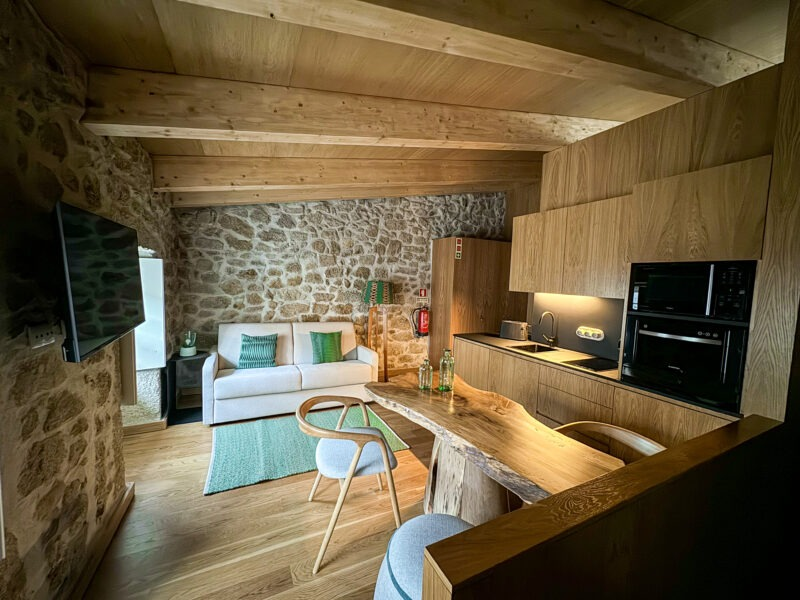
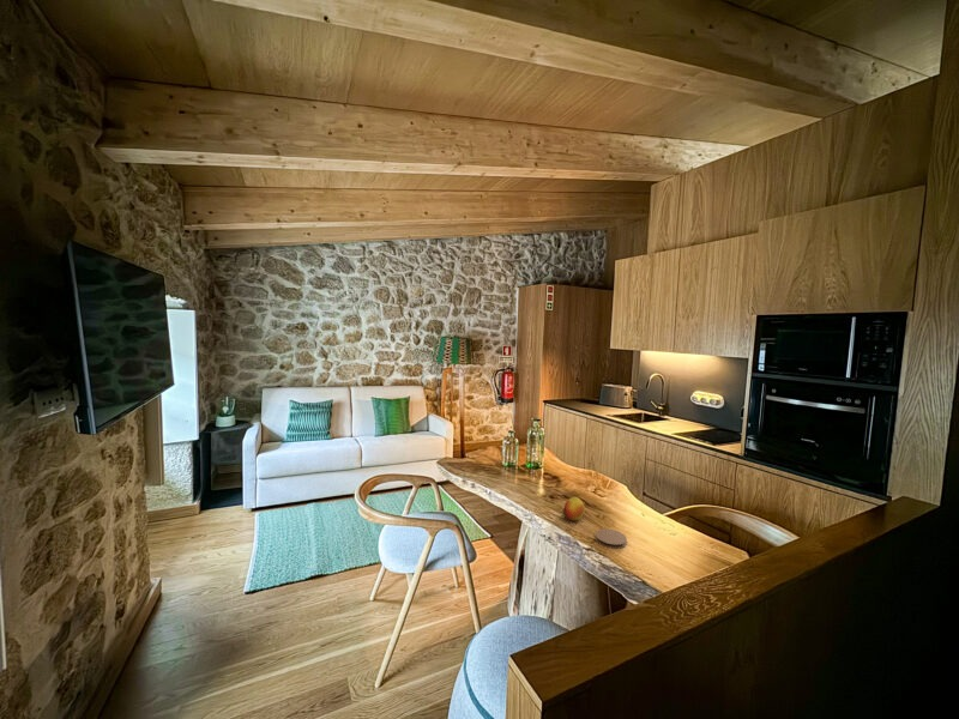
+ coaster (610, 538)
+ fruit (573, 508)
